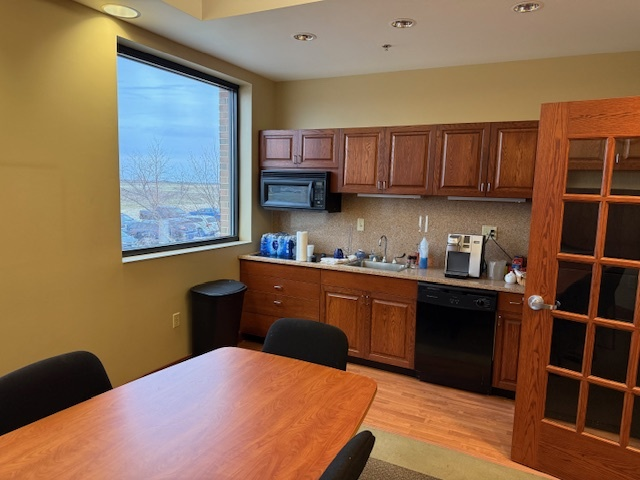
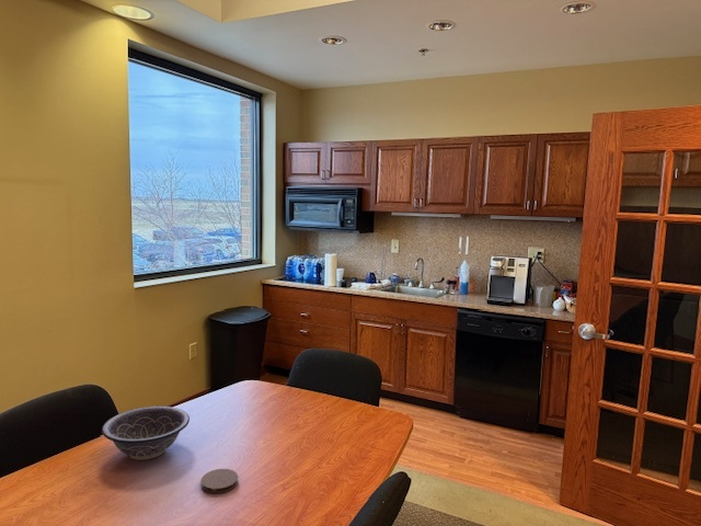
+ coaster (219, 480)
+ decorative bowl (147, 436)
